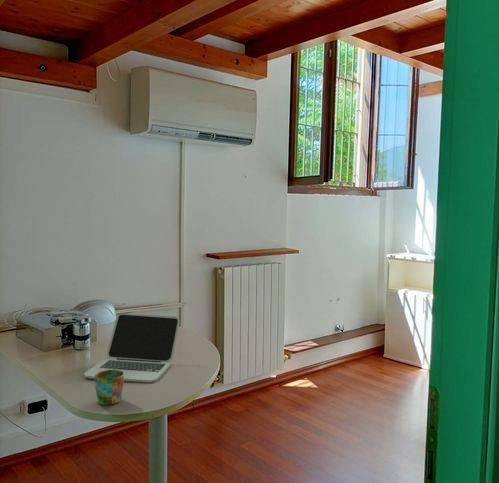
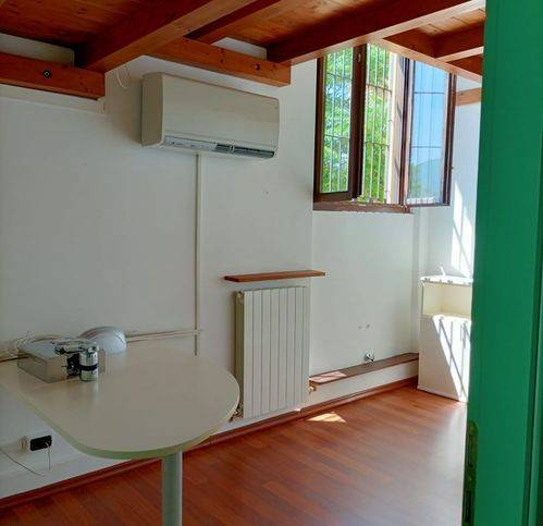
- mug (108, 386)
- laptop (134, 345)
